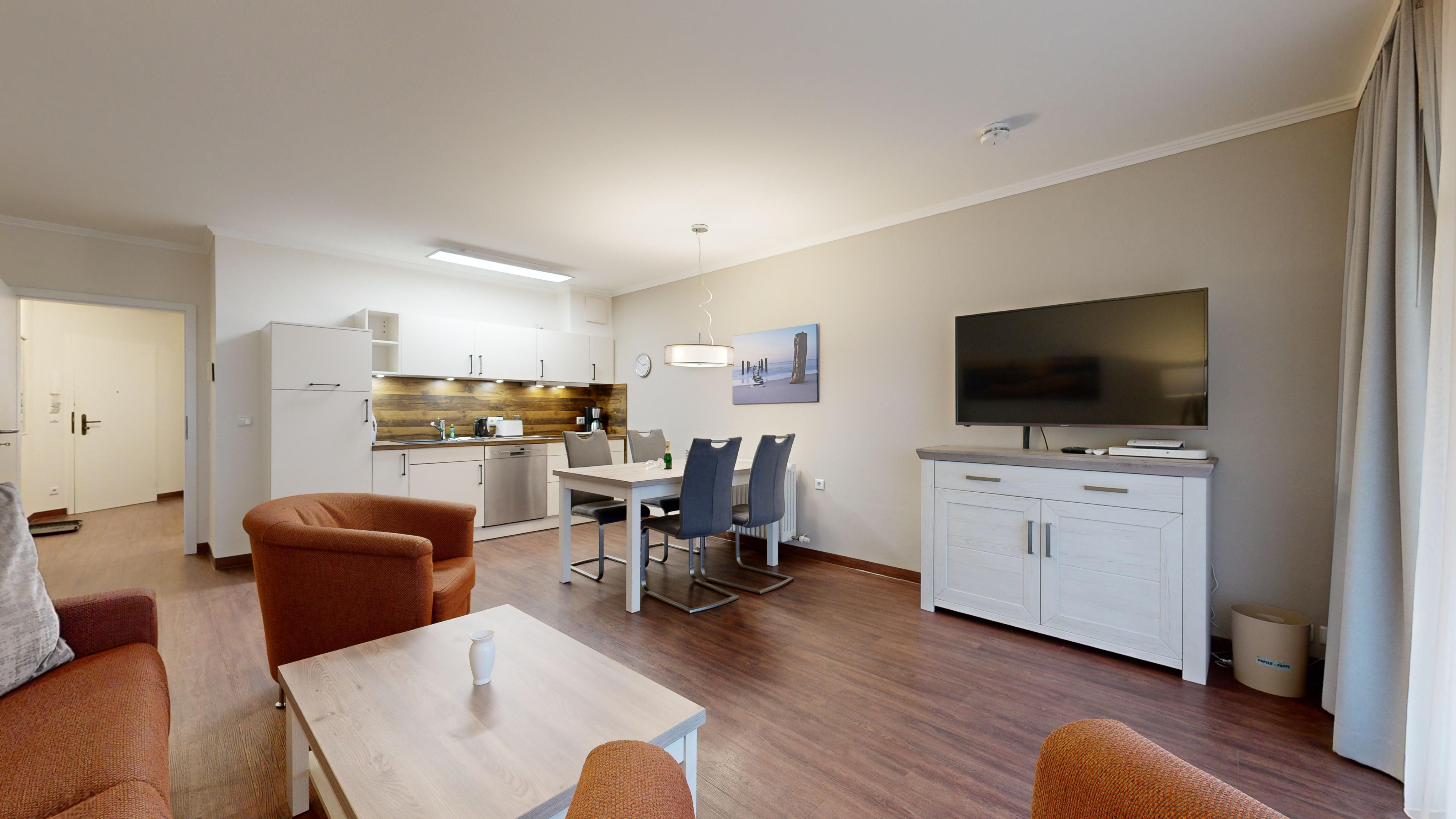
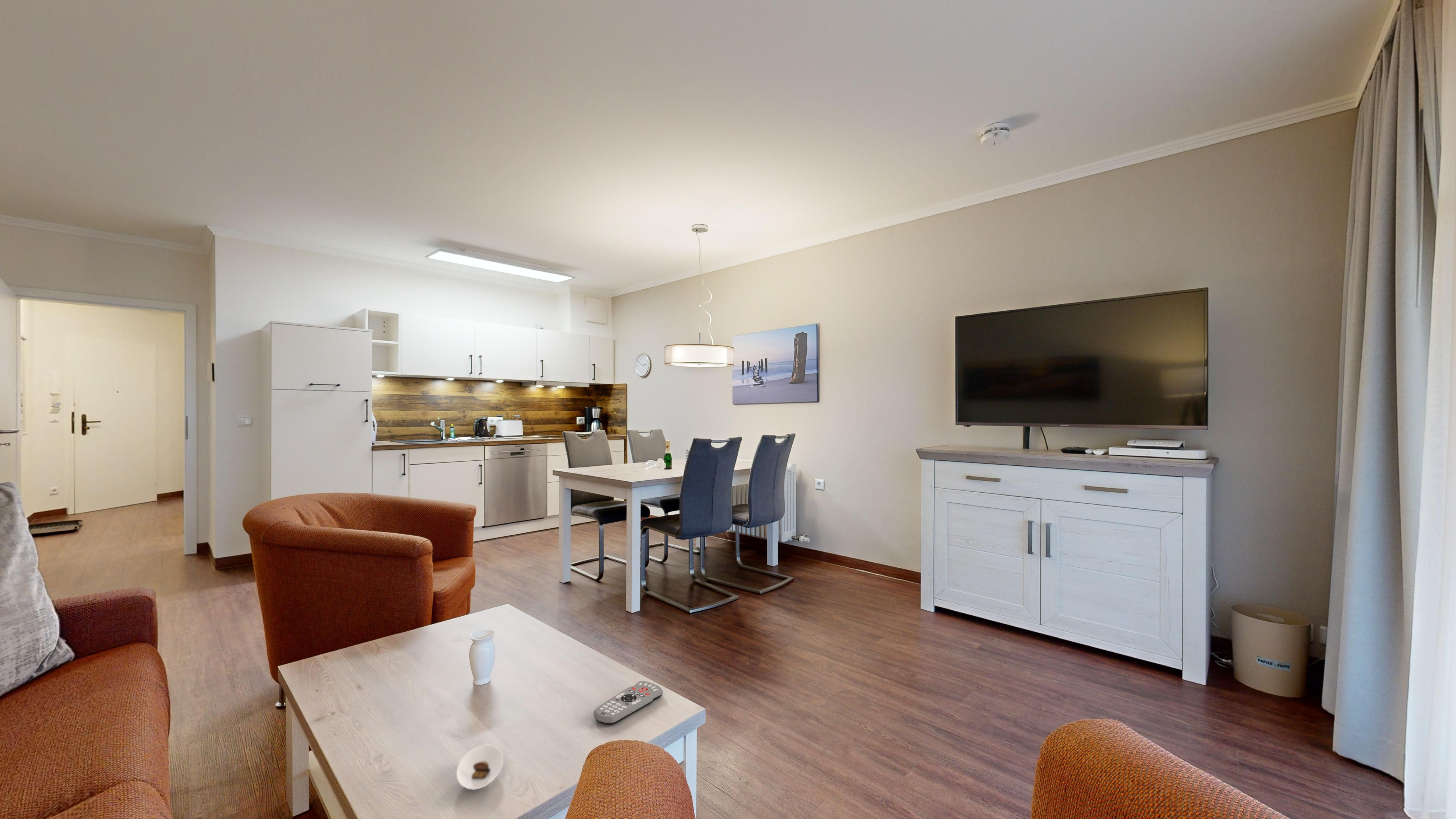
+ remote control (628, 702)
+ saucer (480, 770)
